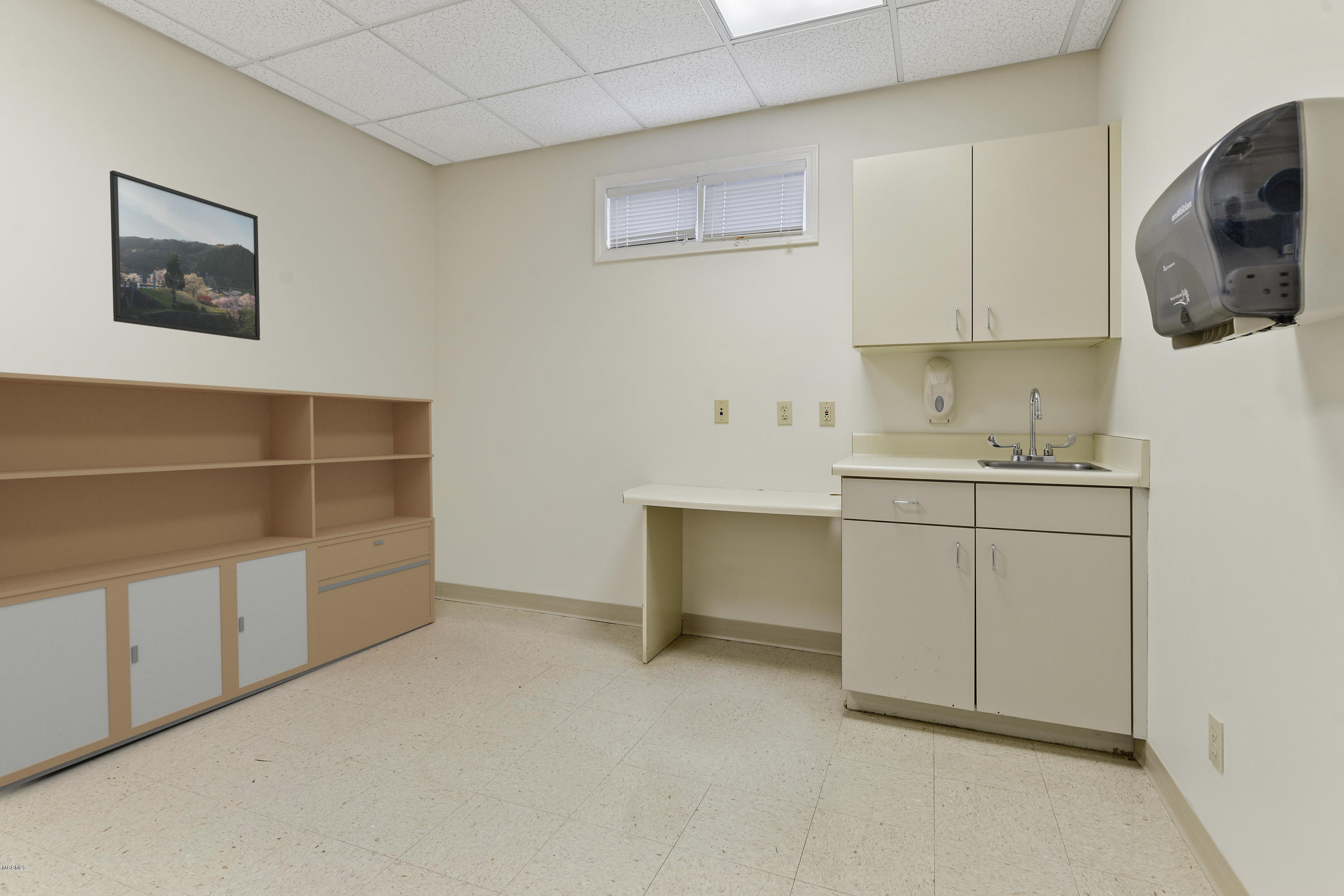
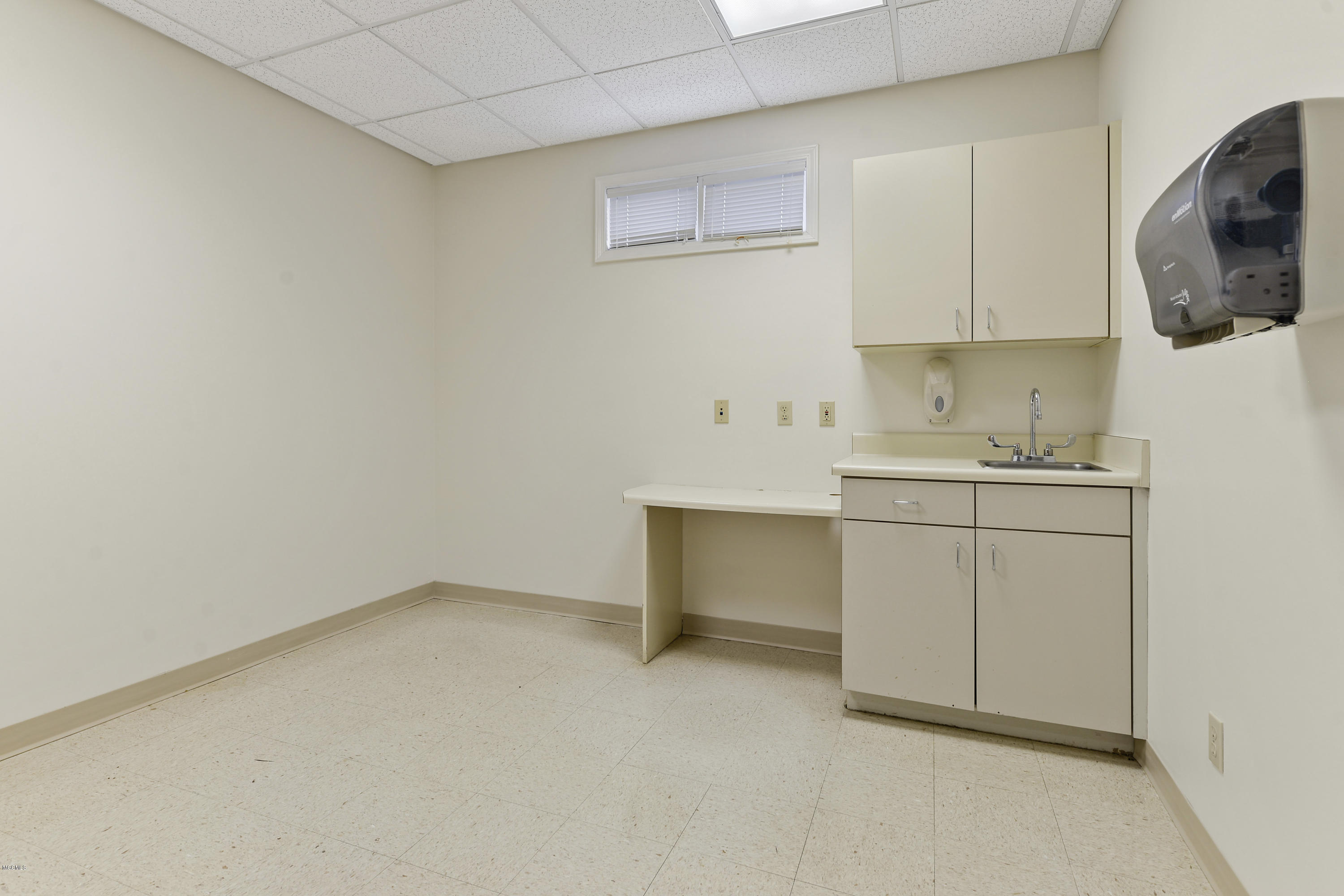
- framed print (192, 263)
- storage cabinet (248, 537)
